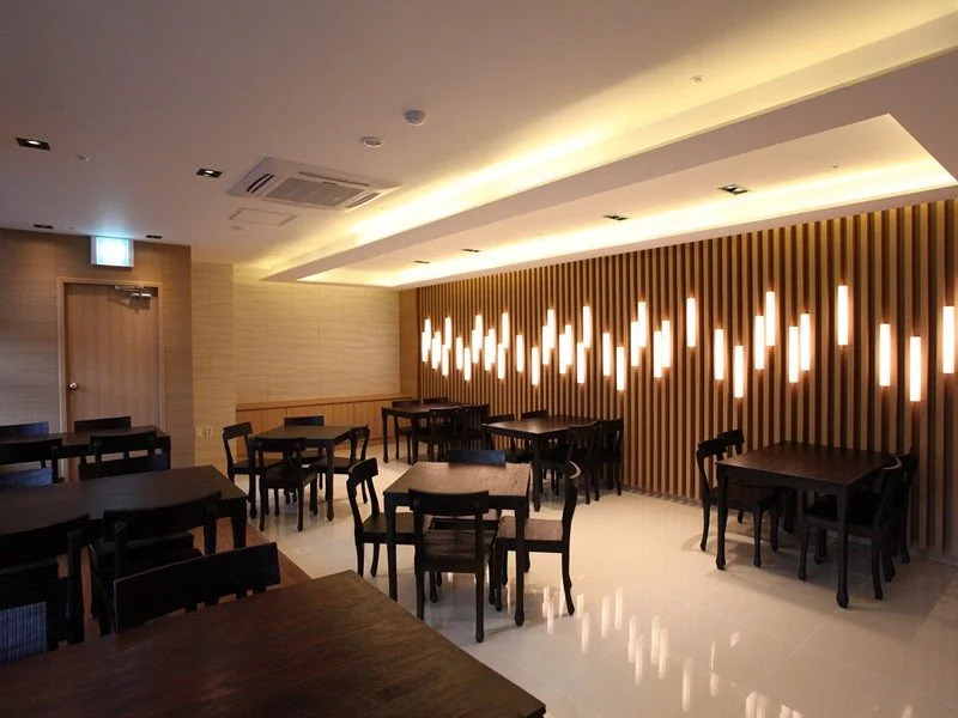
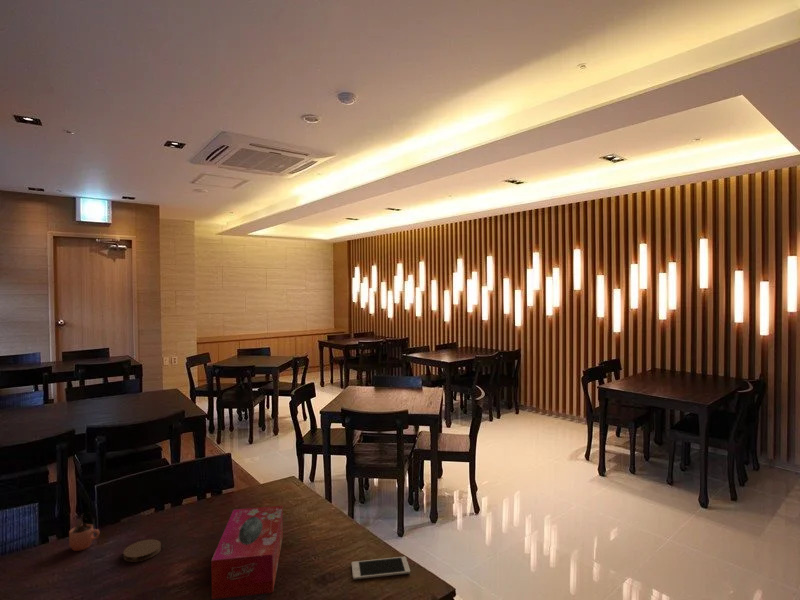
+ coaster (142, 550)
+ cell phone (380, 567)
+ cocoa (84, 529)
+ tissue box (251, 547)
